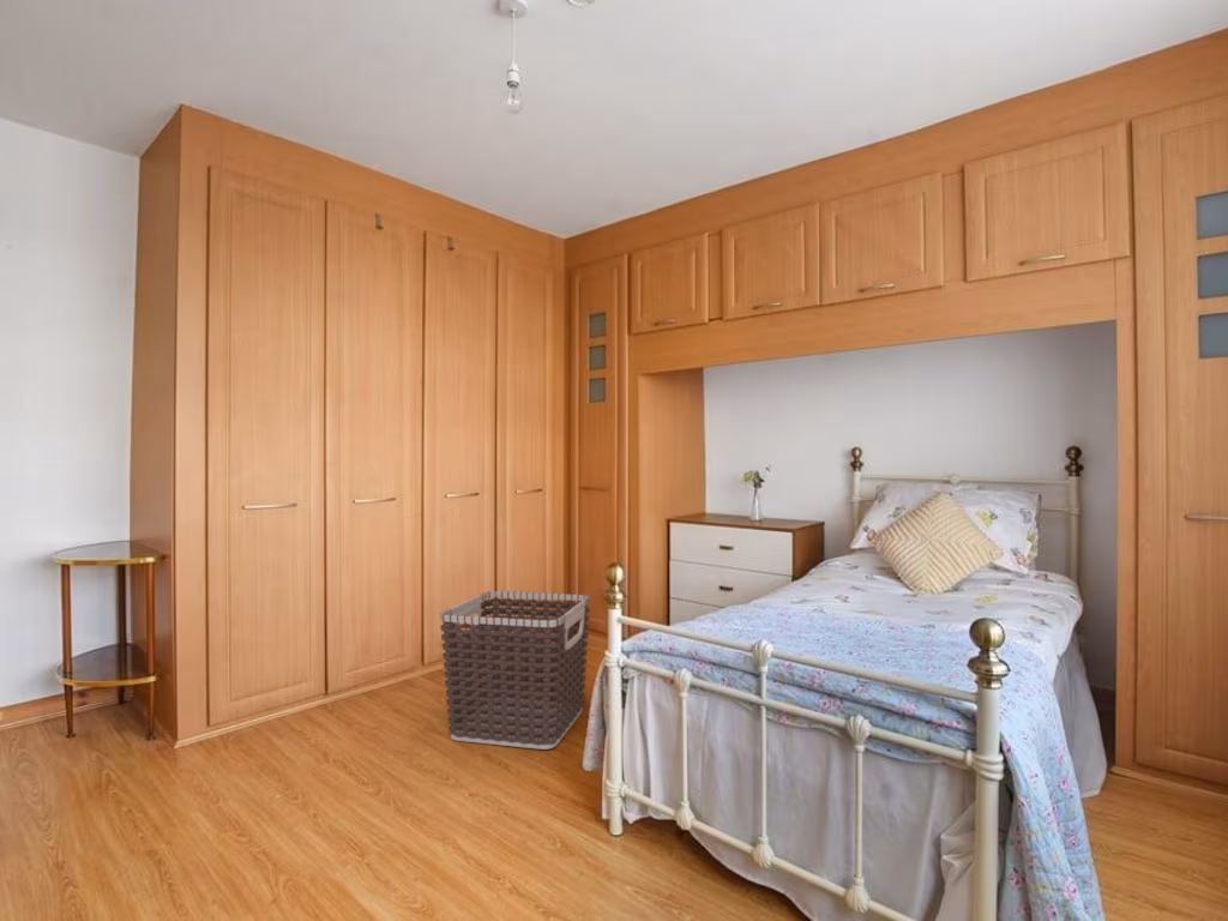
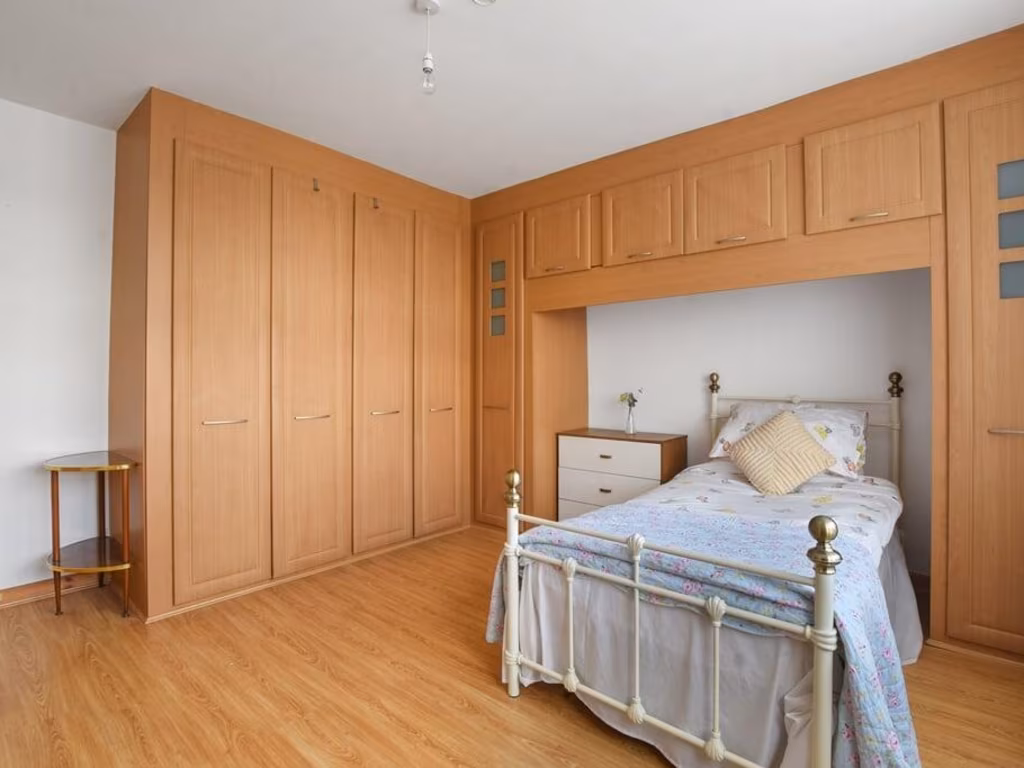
- clothes hamper (519, 663)
